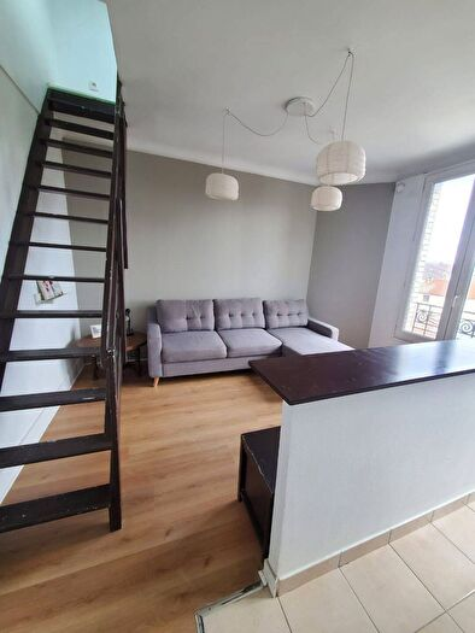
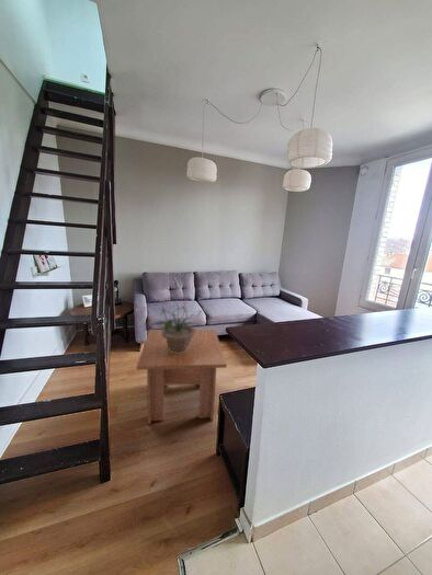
+ potted plant (177, 323)
+ coffee table (182, 372)
